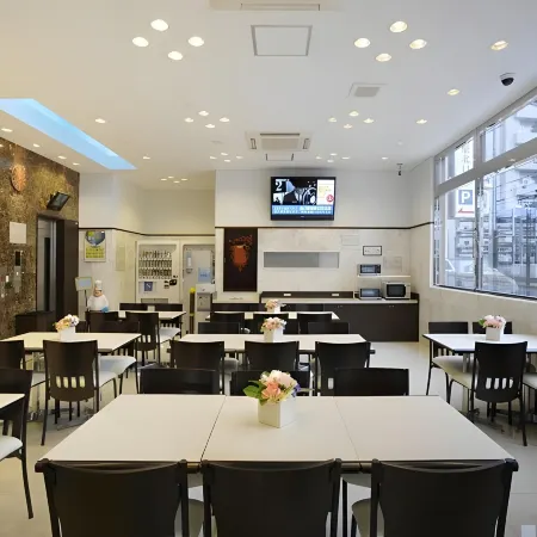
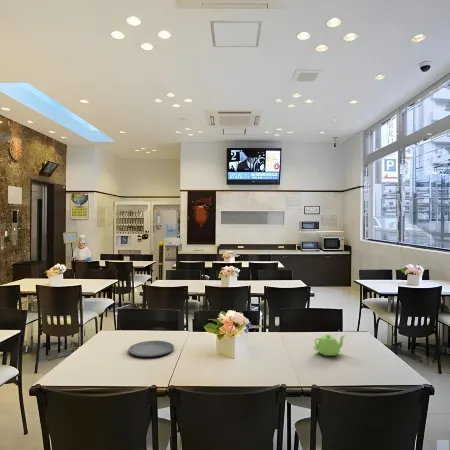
+ teapot (329, 344)
+ plate (151, 349)
